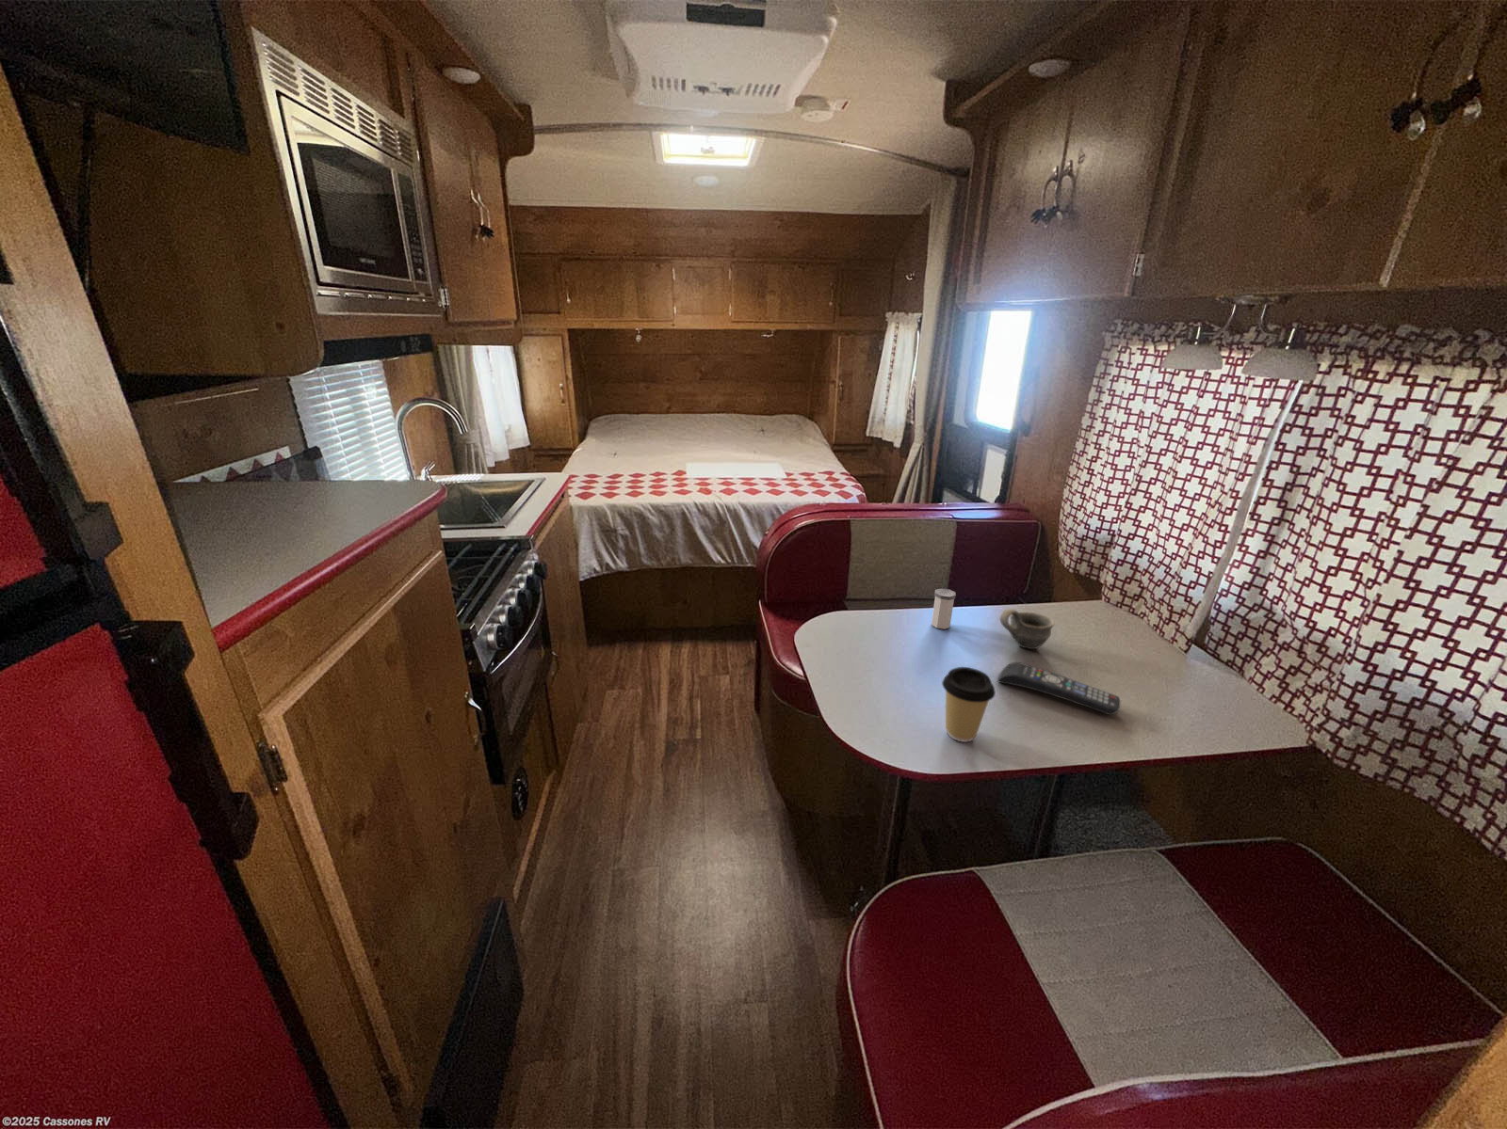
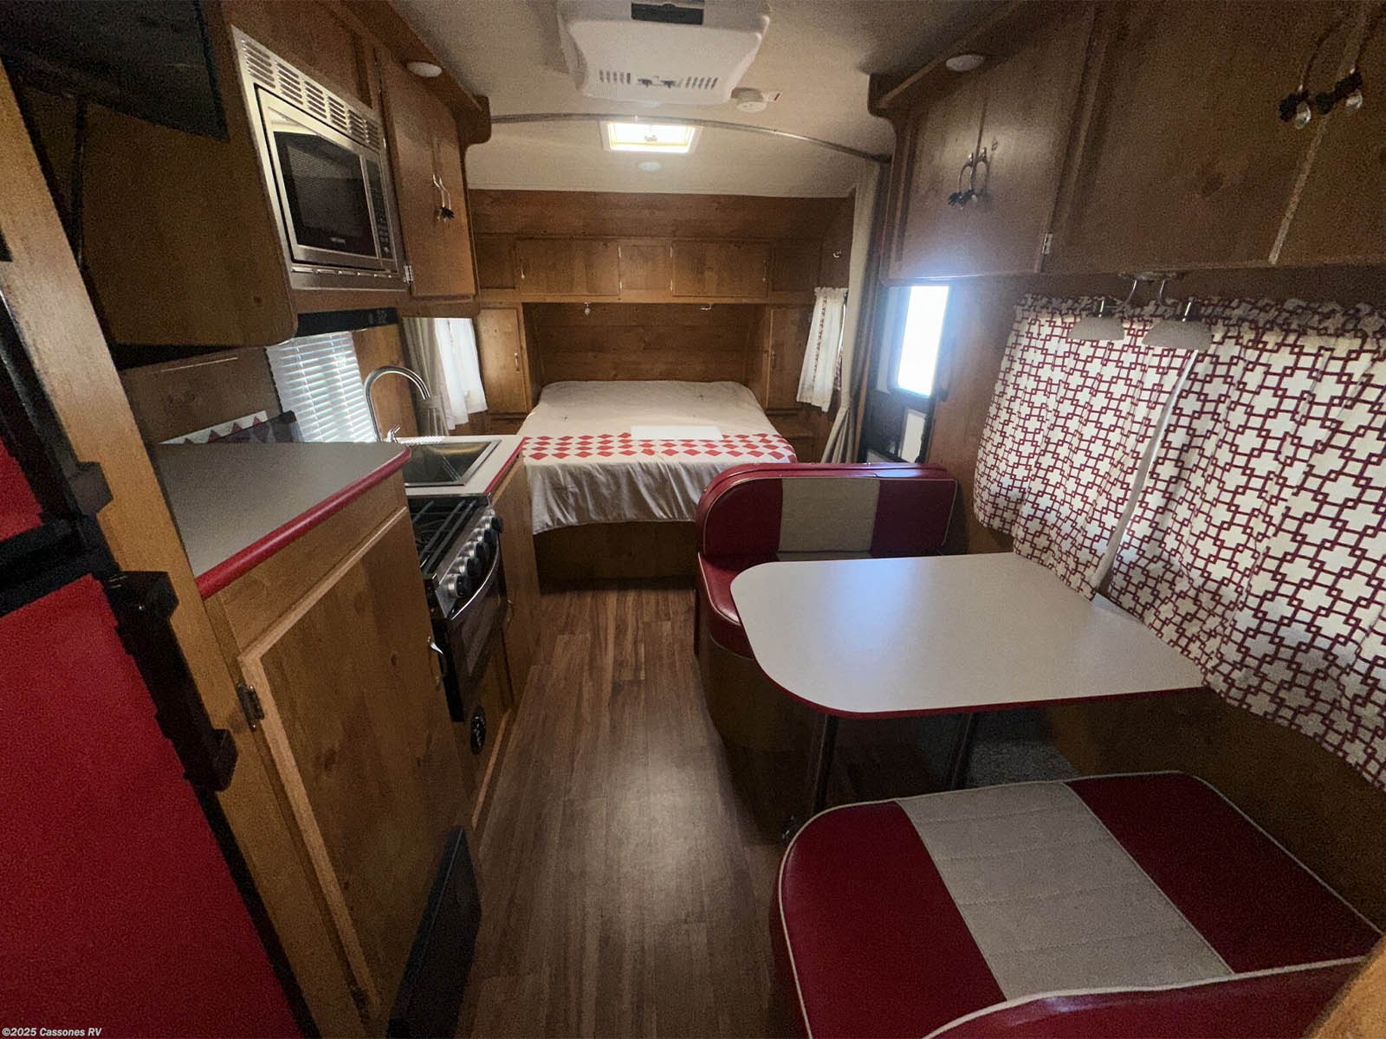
- cup (1025, 626)
- salt shaker (943, 608)
- remote control (1057, 687)
- coffee cup (965, 706)
